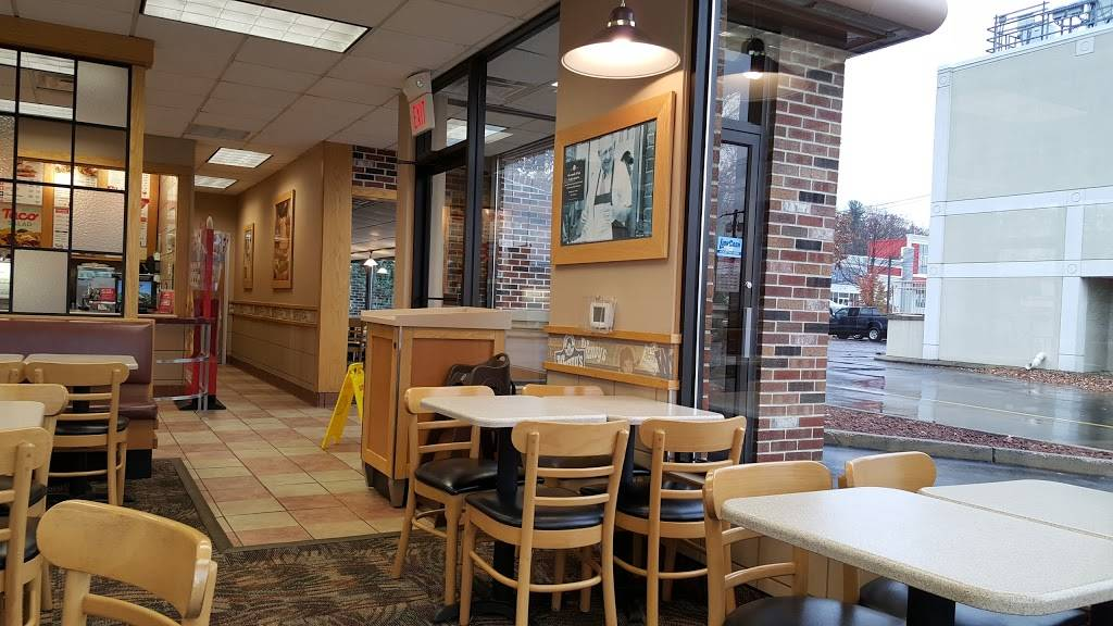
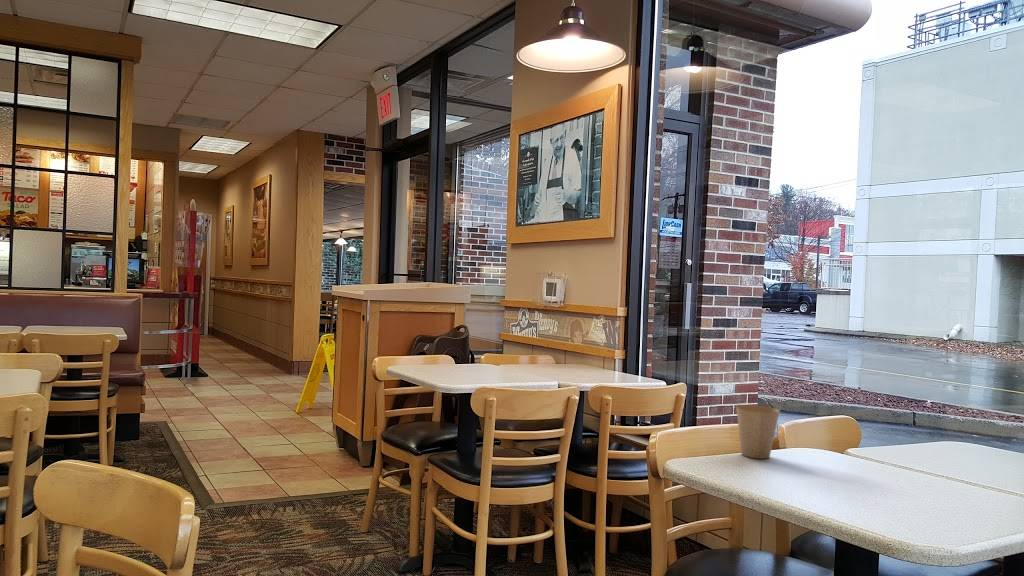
+ paper cup (756, 432)
